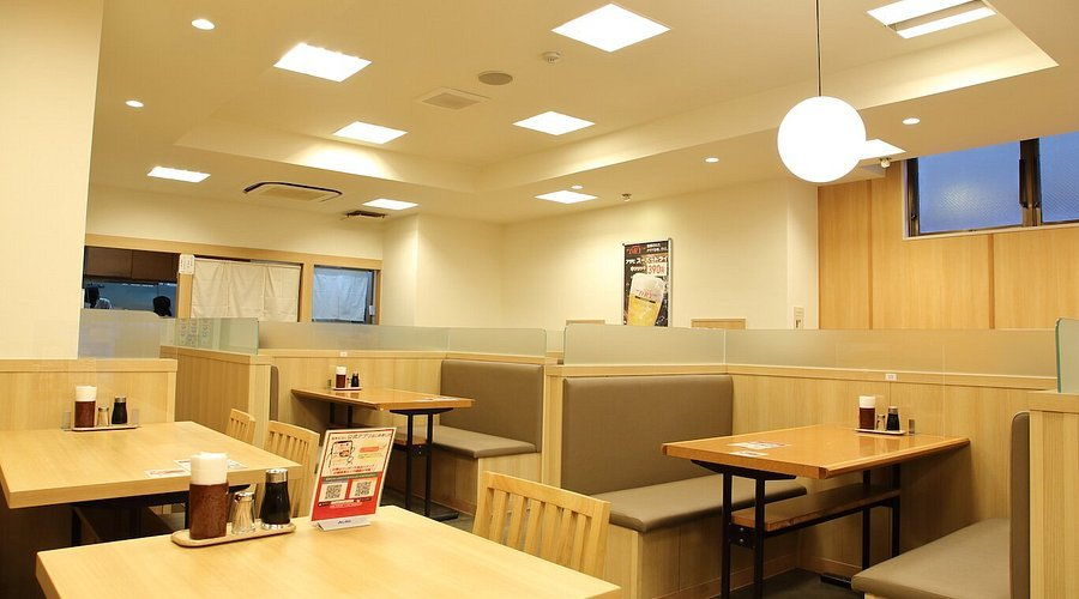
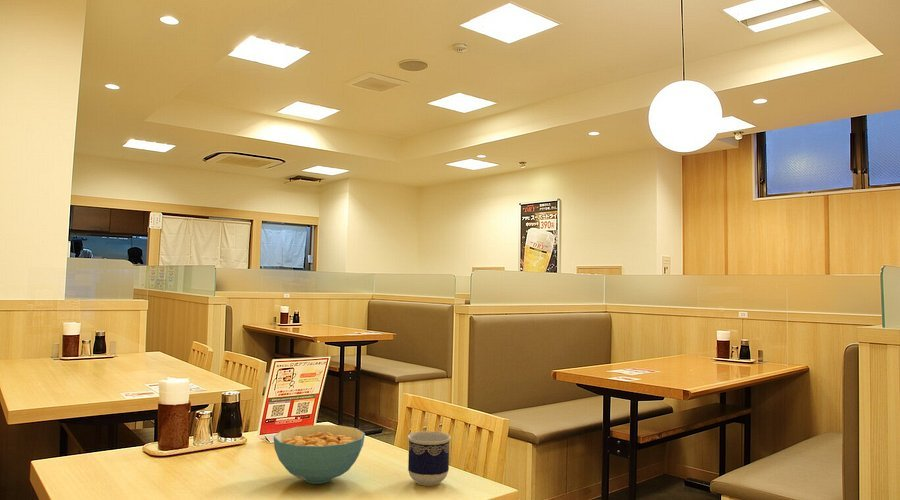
+ cereal bowl (319, 457)
+ cup (429, 457)
